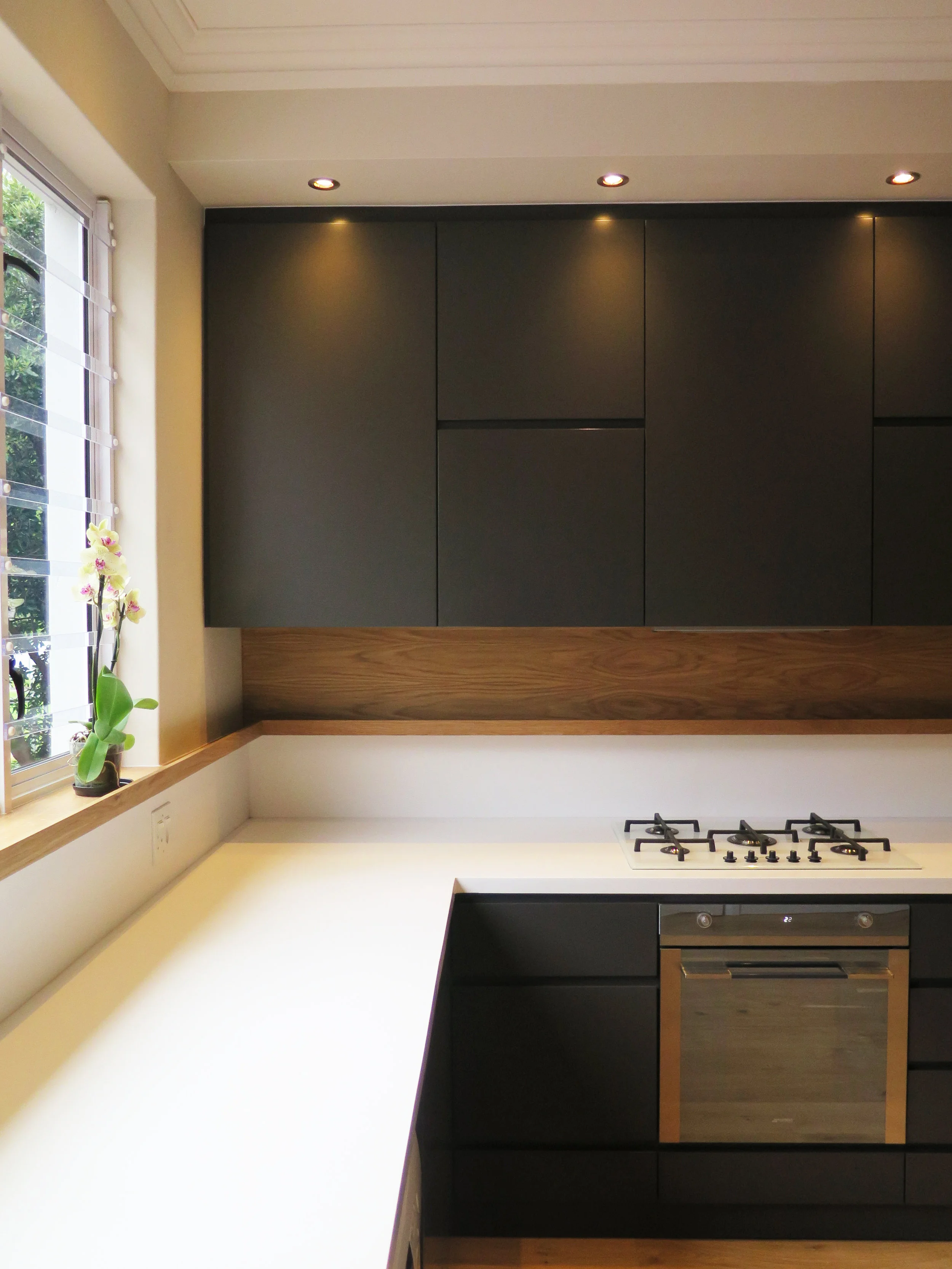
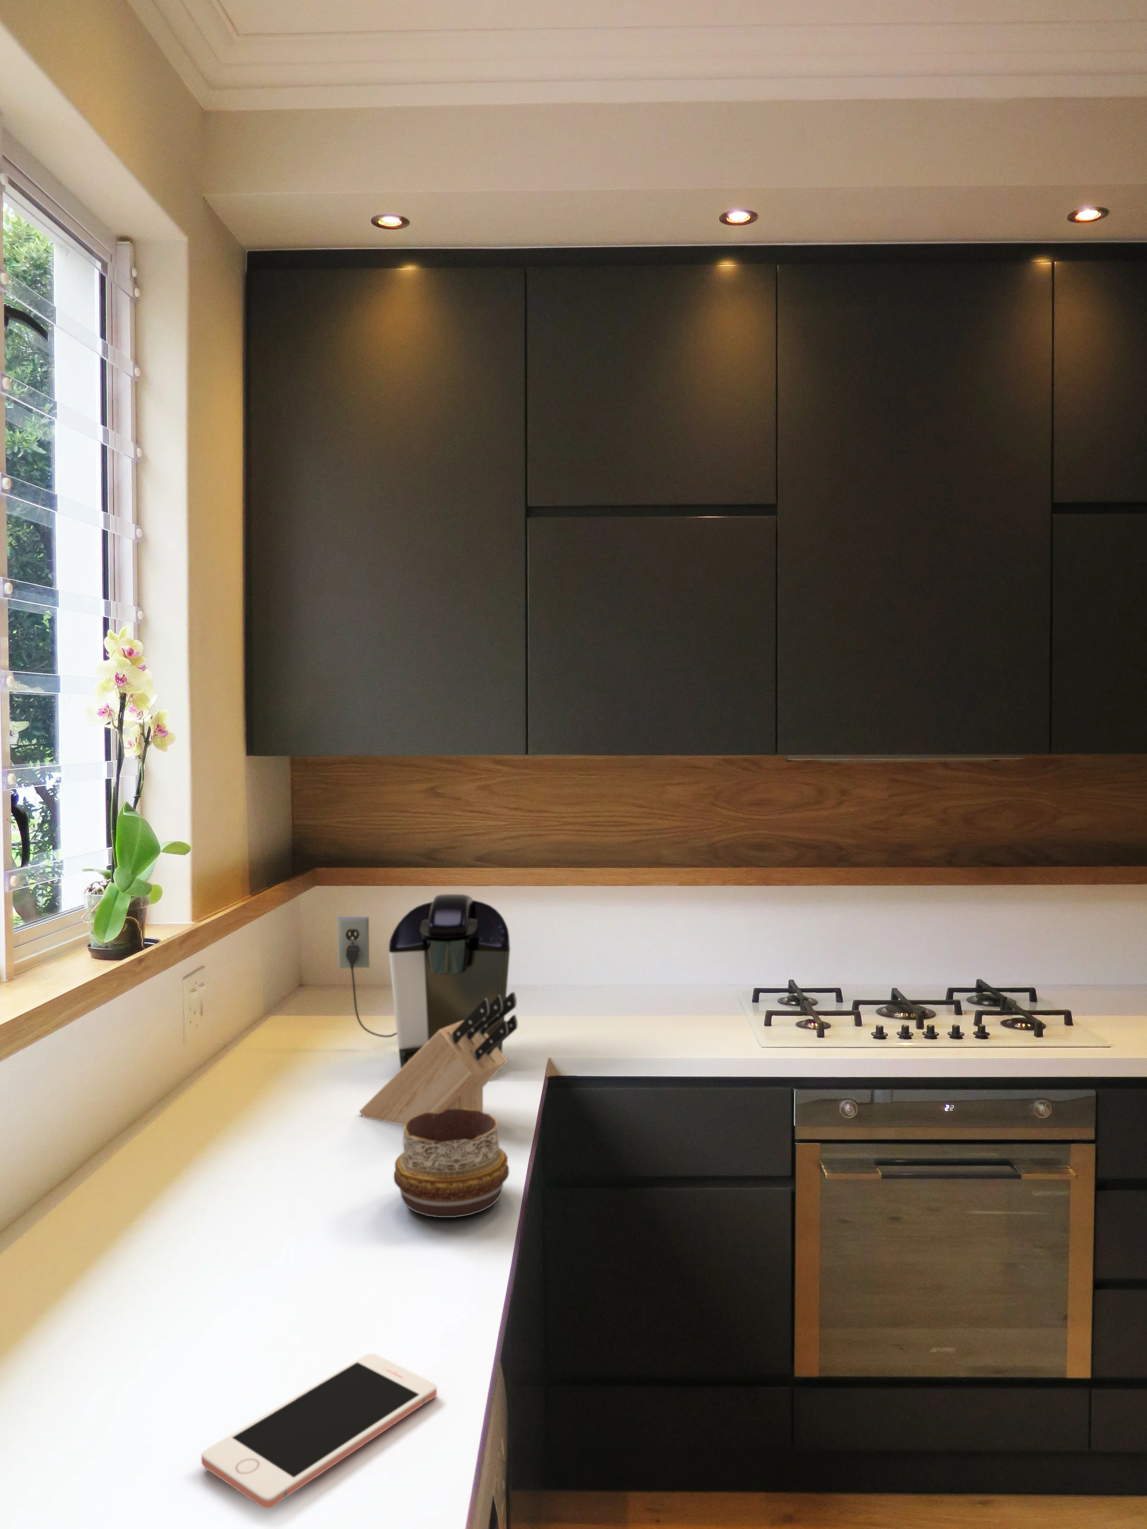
+ coffee maker (418, 980)
+ knife block (442, 1054)
+ cell phone (325, 1423)
+ decorative bowl (452, 1162)
